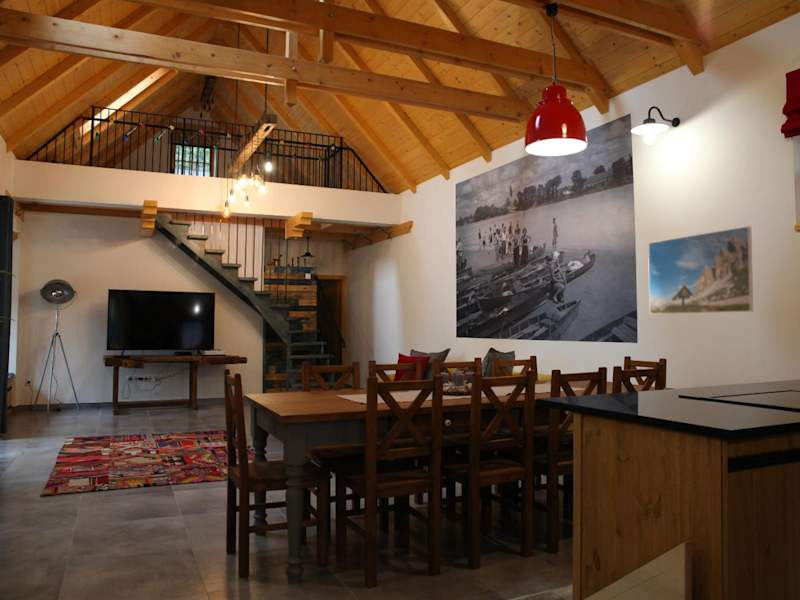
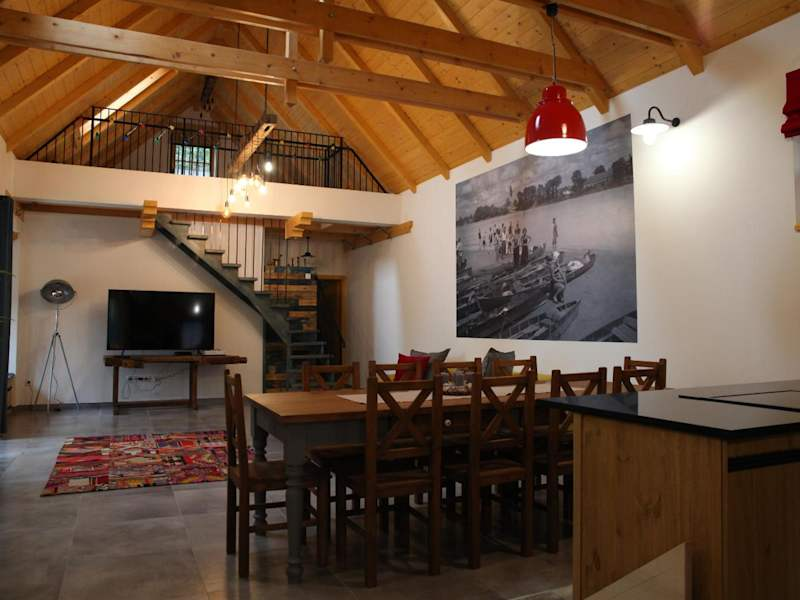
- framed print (696, 274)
